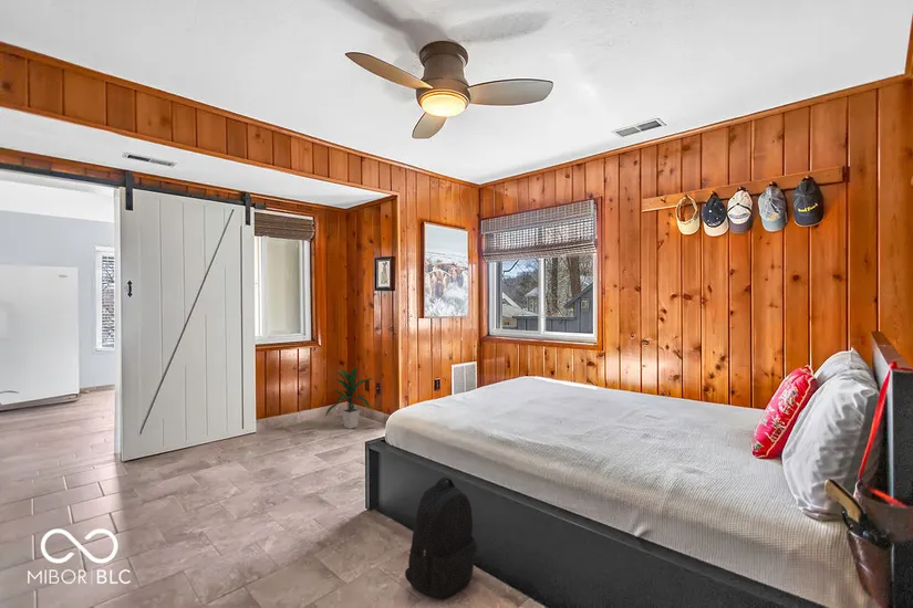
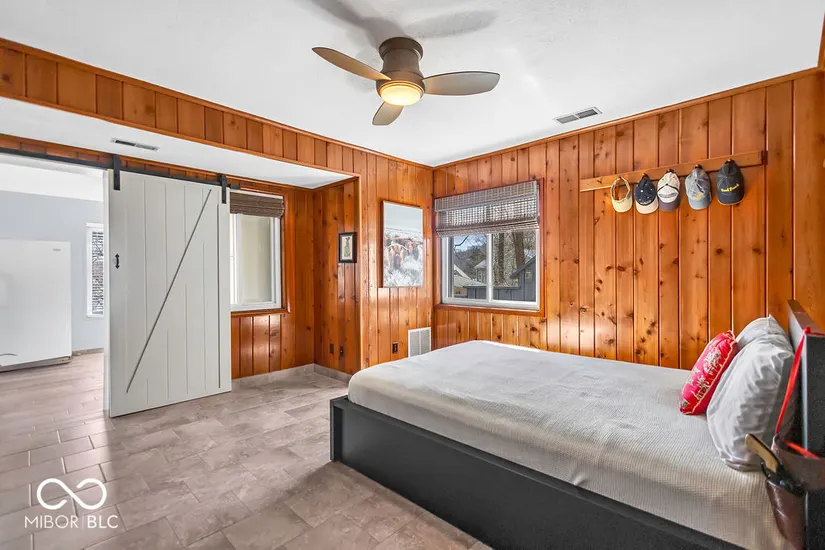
- backpack (443, 530)
- indoor plant (347, 396)
